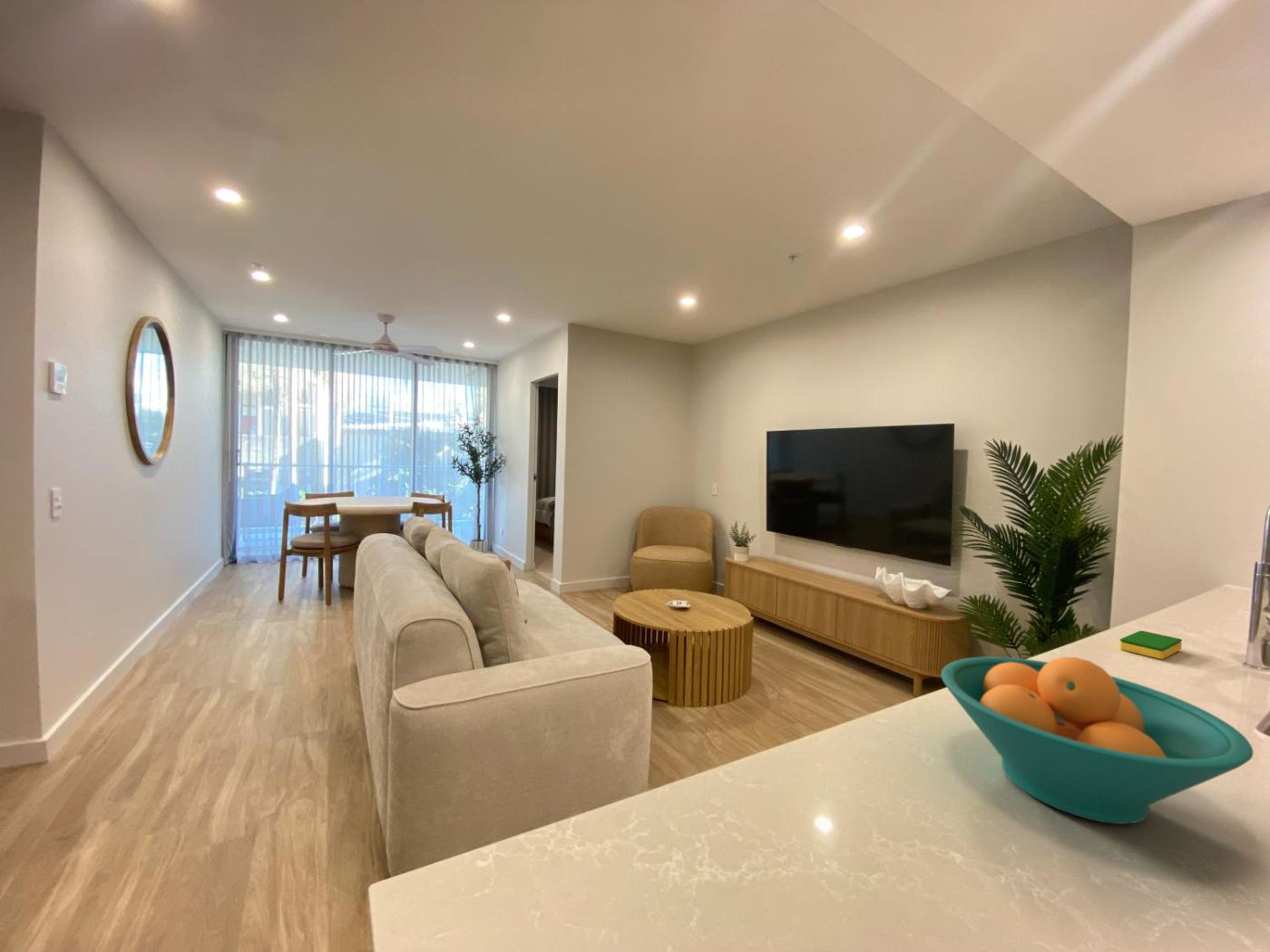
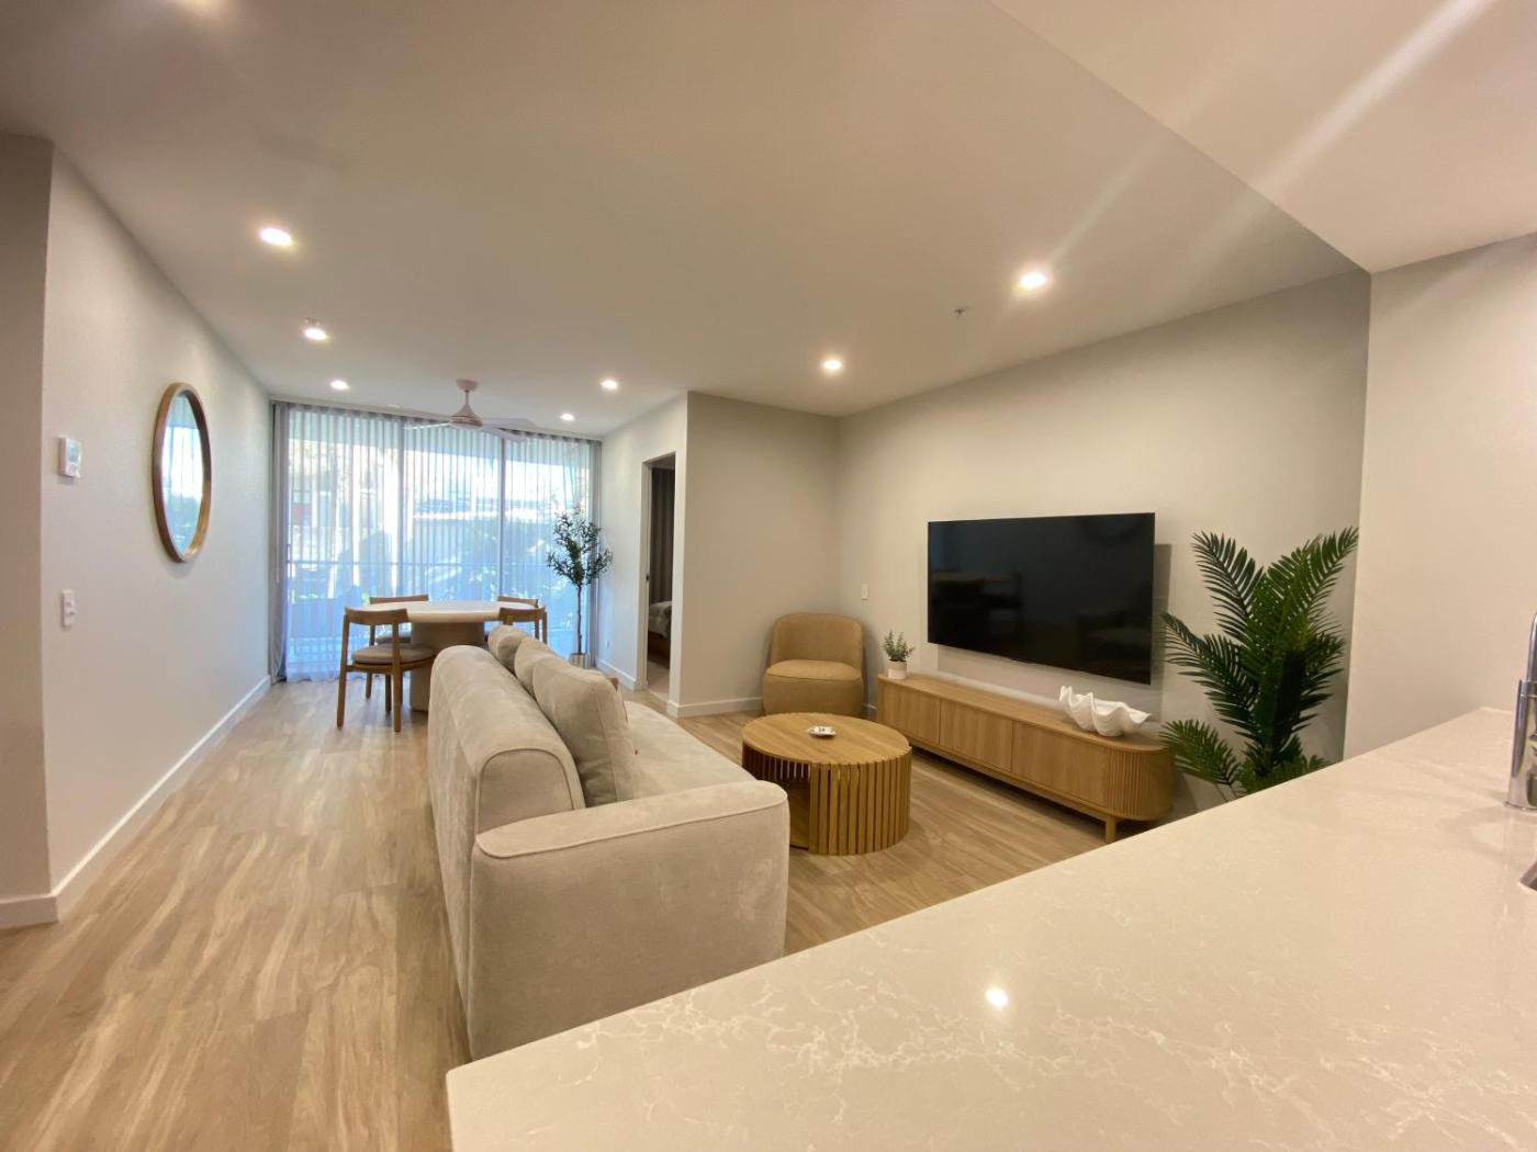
- fruit bowl (1073, 724)
- dish sponge (1150, 644)
